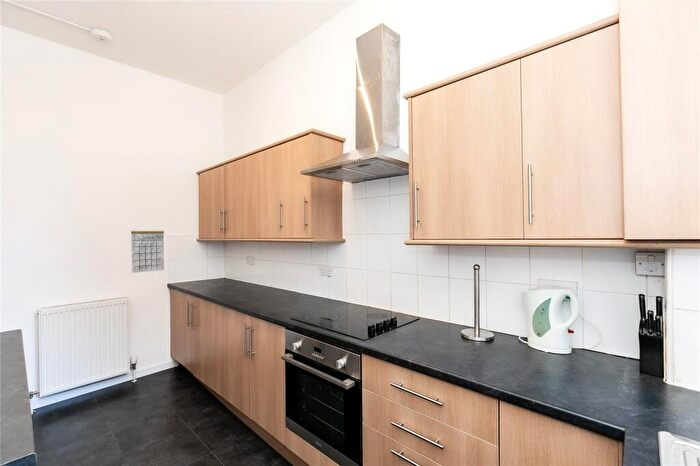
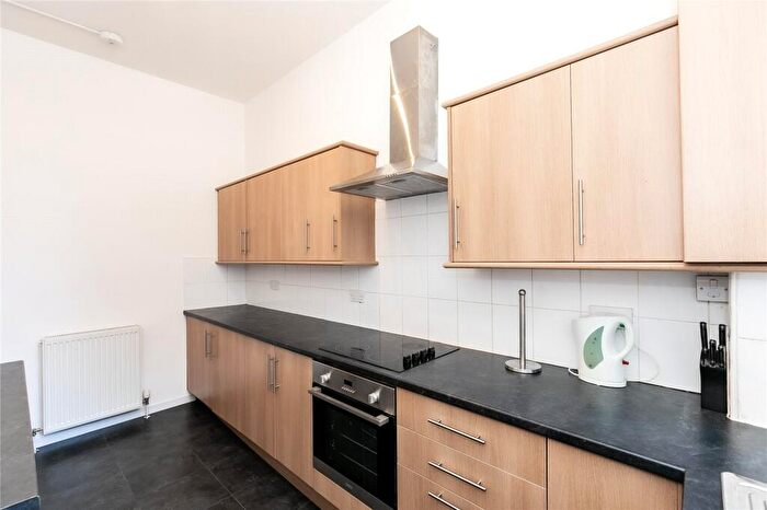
- calendar (148, 246)
